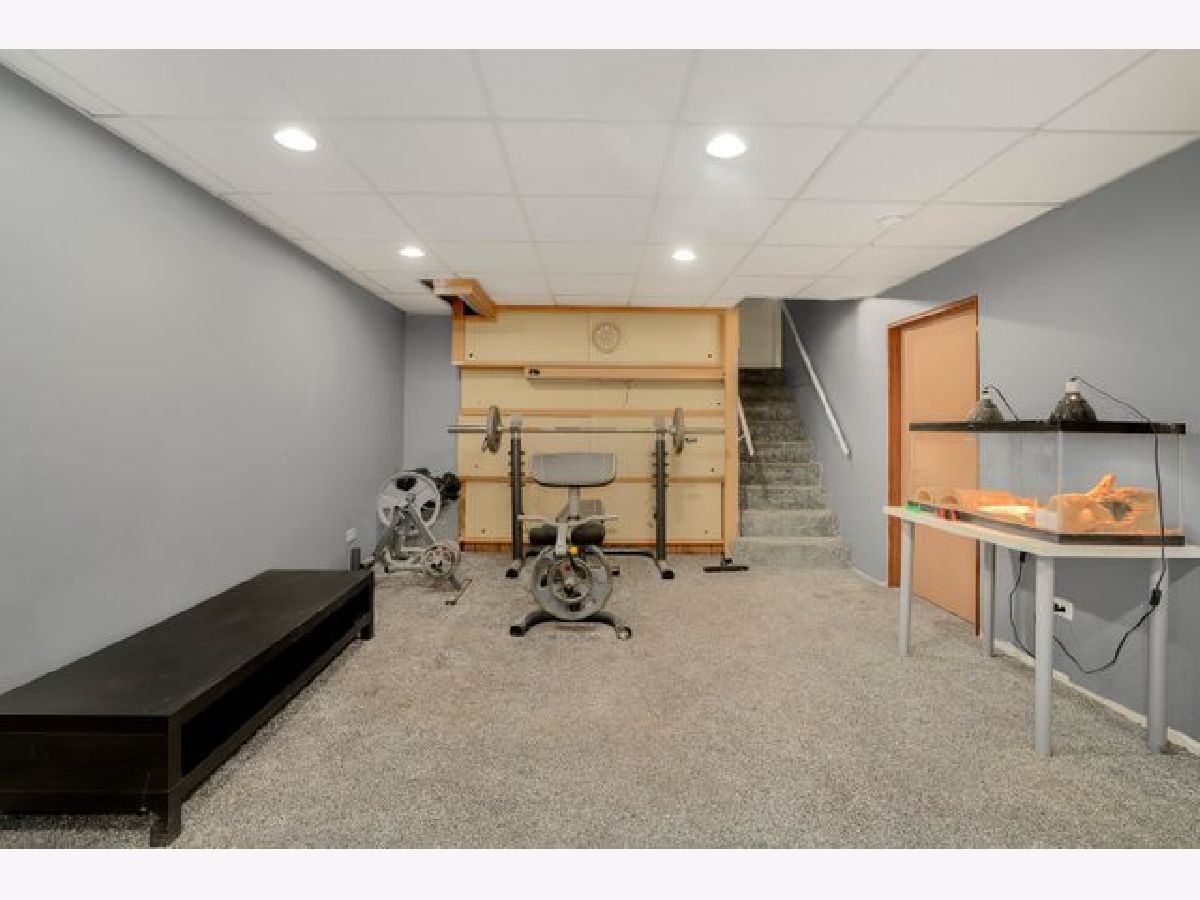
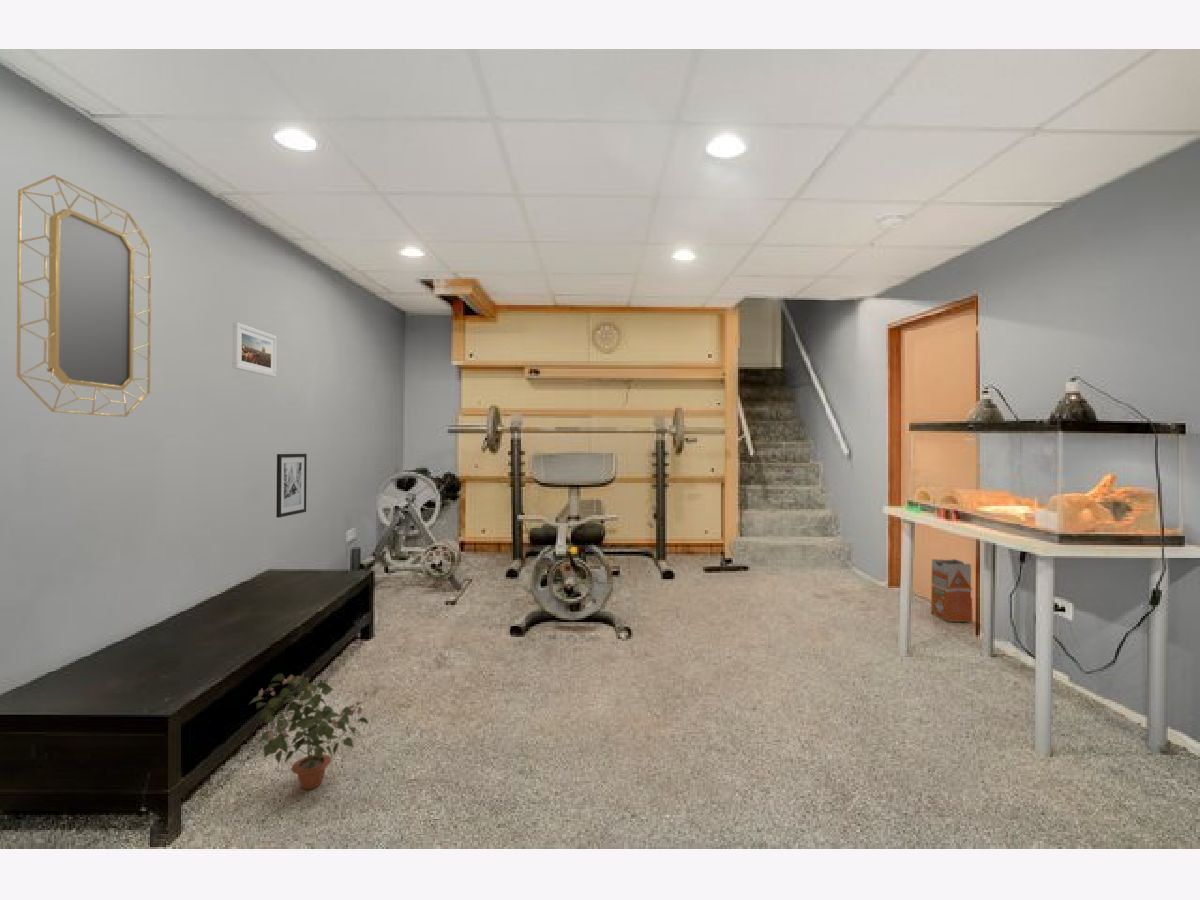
+ waste bin (949, 588)
+ wall art (292, 484)
+ home mirror (97, 304)
+ potted plant (311, 728)
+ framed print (255, 351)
